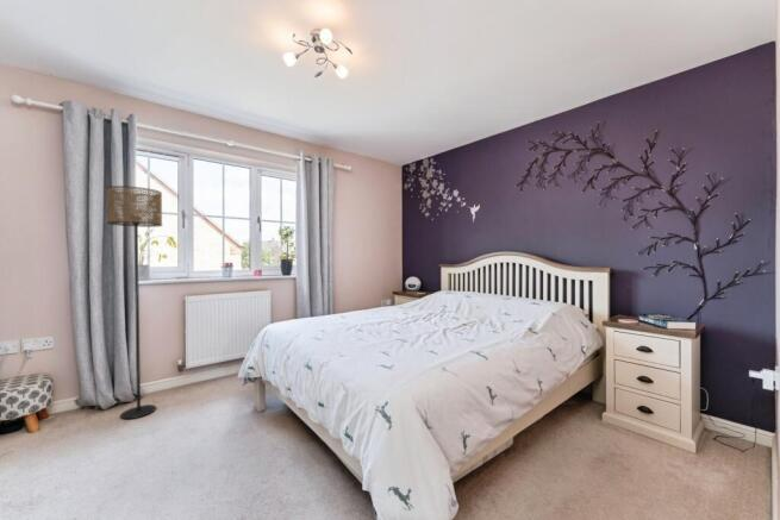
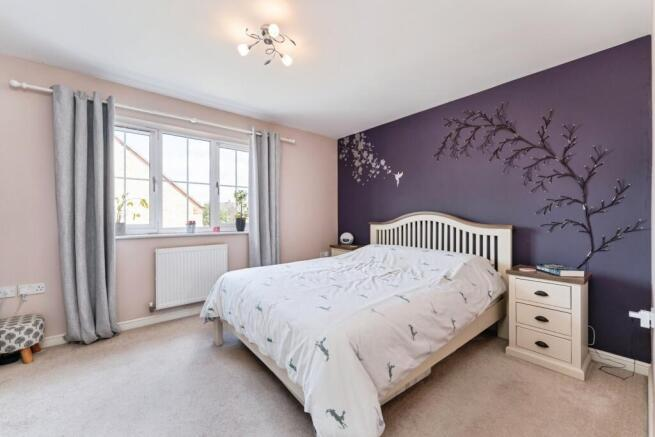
- floor lamp (137, 301)
